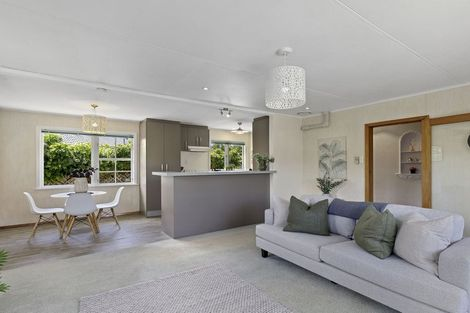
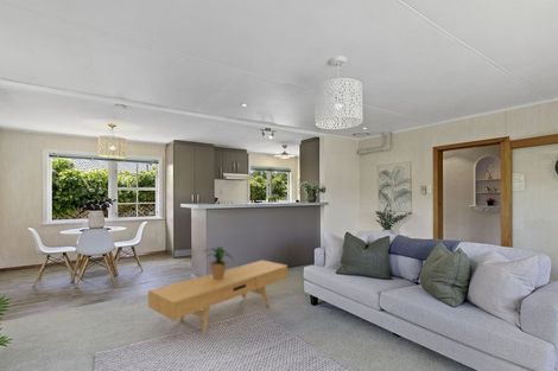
+ potted plant (217, 262)
+ tv console (227, 294)
